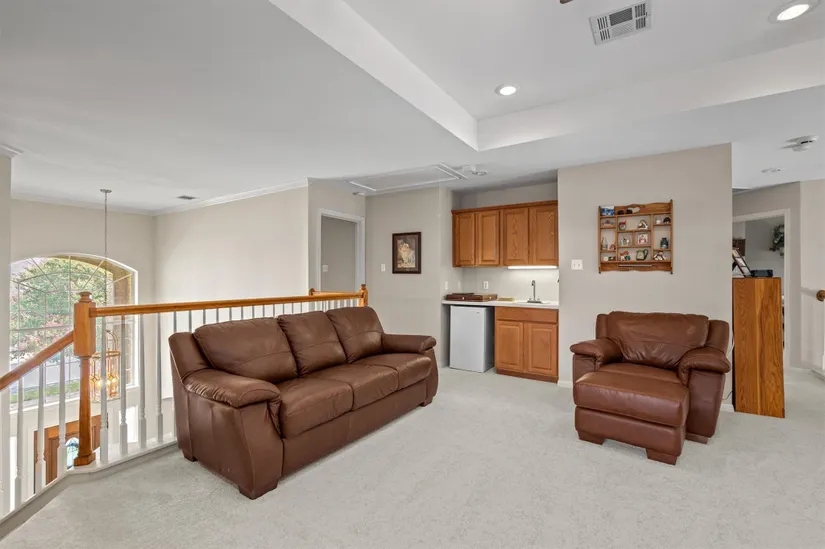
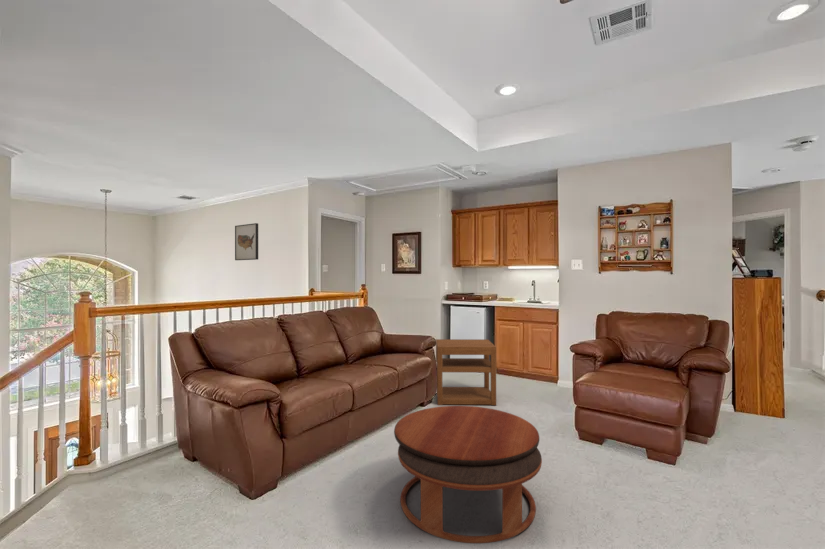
+ coffee table (466, 466)
+ wall art (246, 242)
+ nightstand (464, 370)
